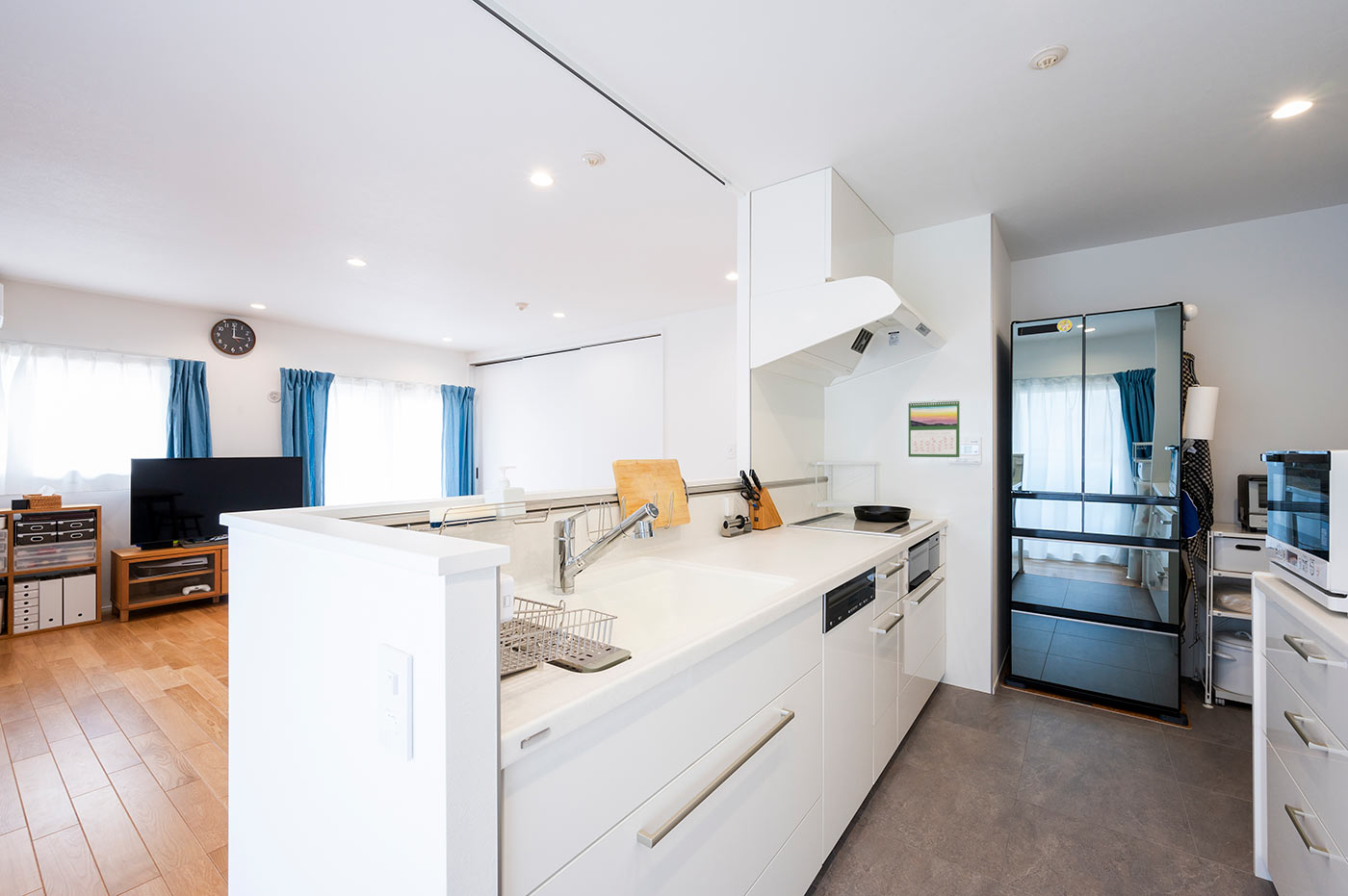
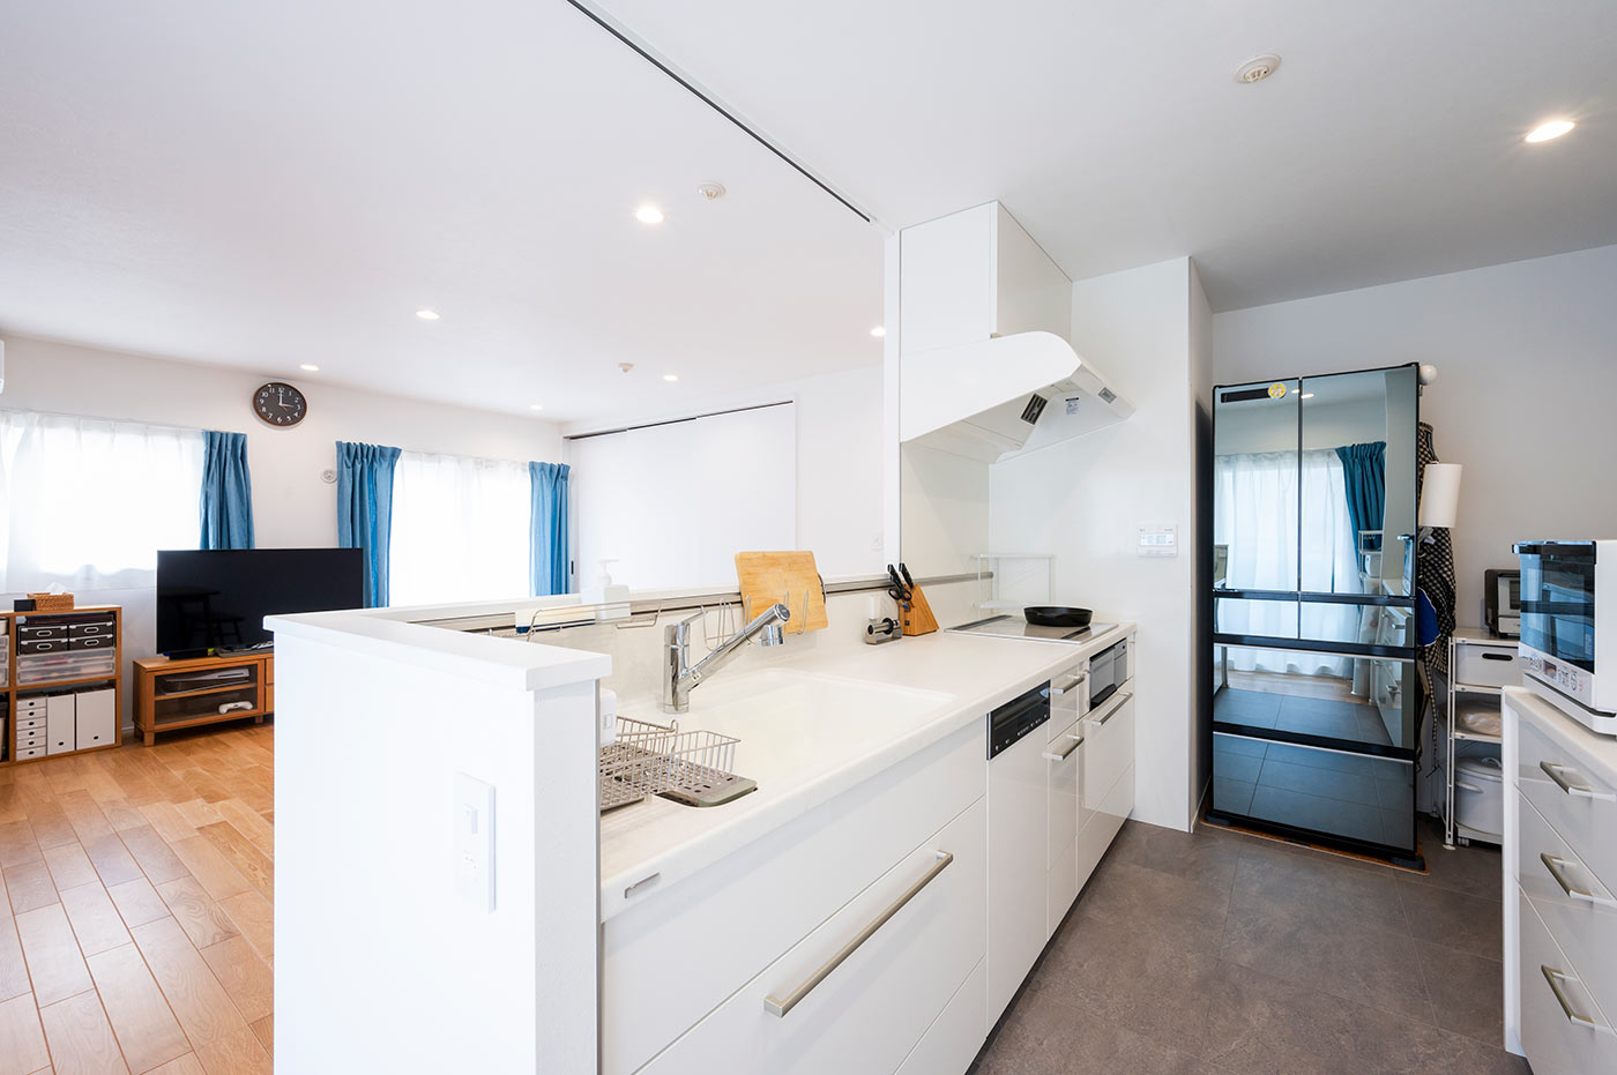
- calendar (933, 428)
